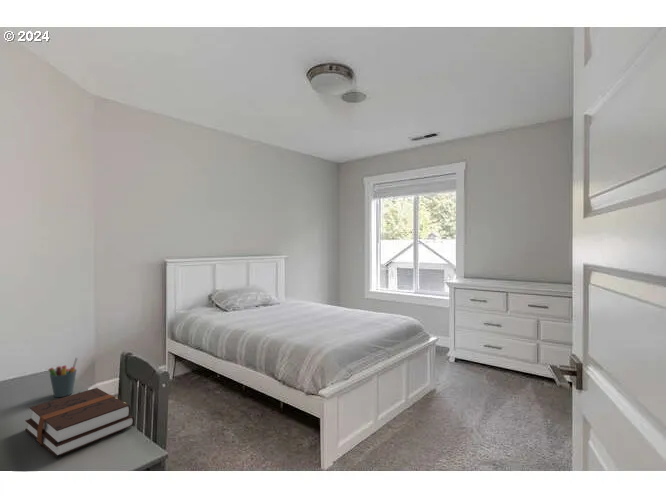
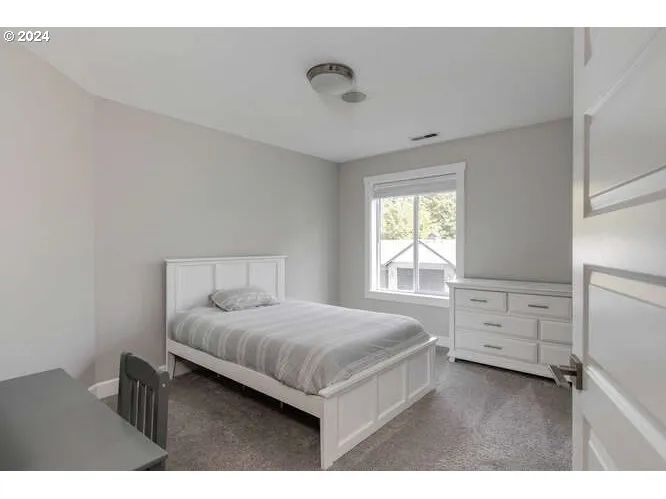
- hardback book (80, 416)
- pen holder (63, 377)
